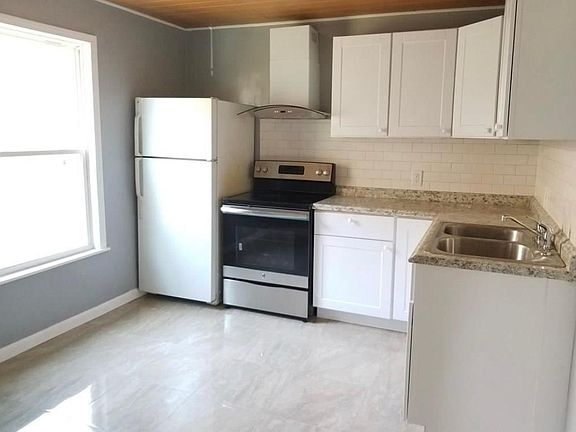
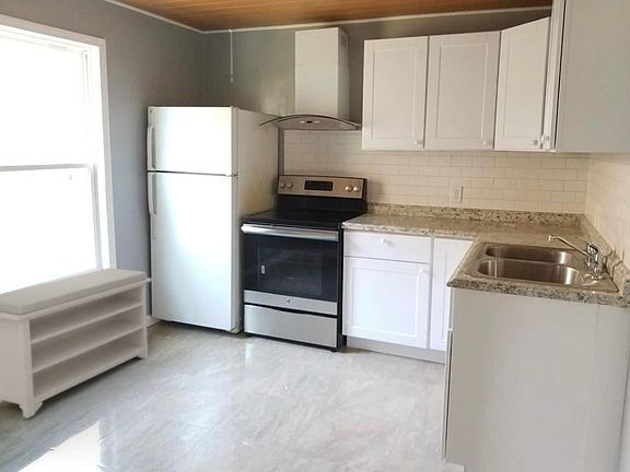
+ bench (73, 331)
